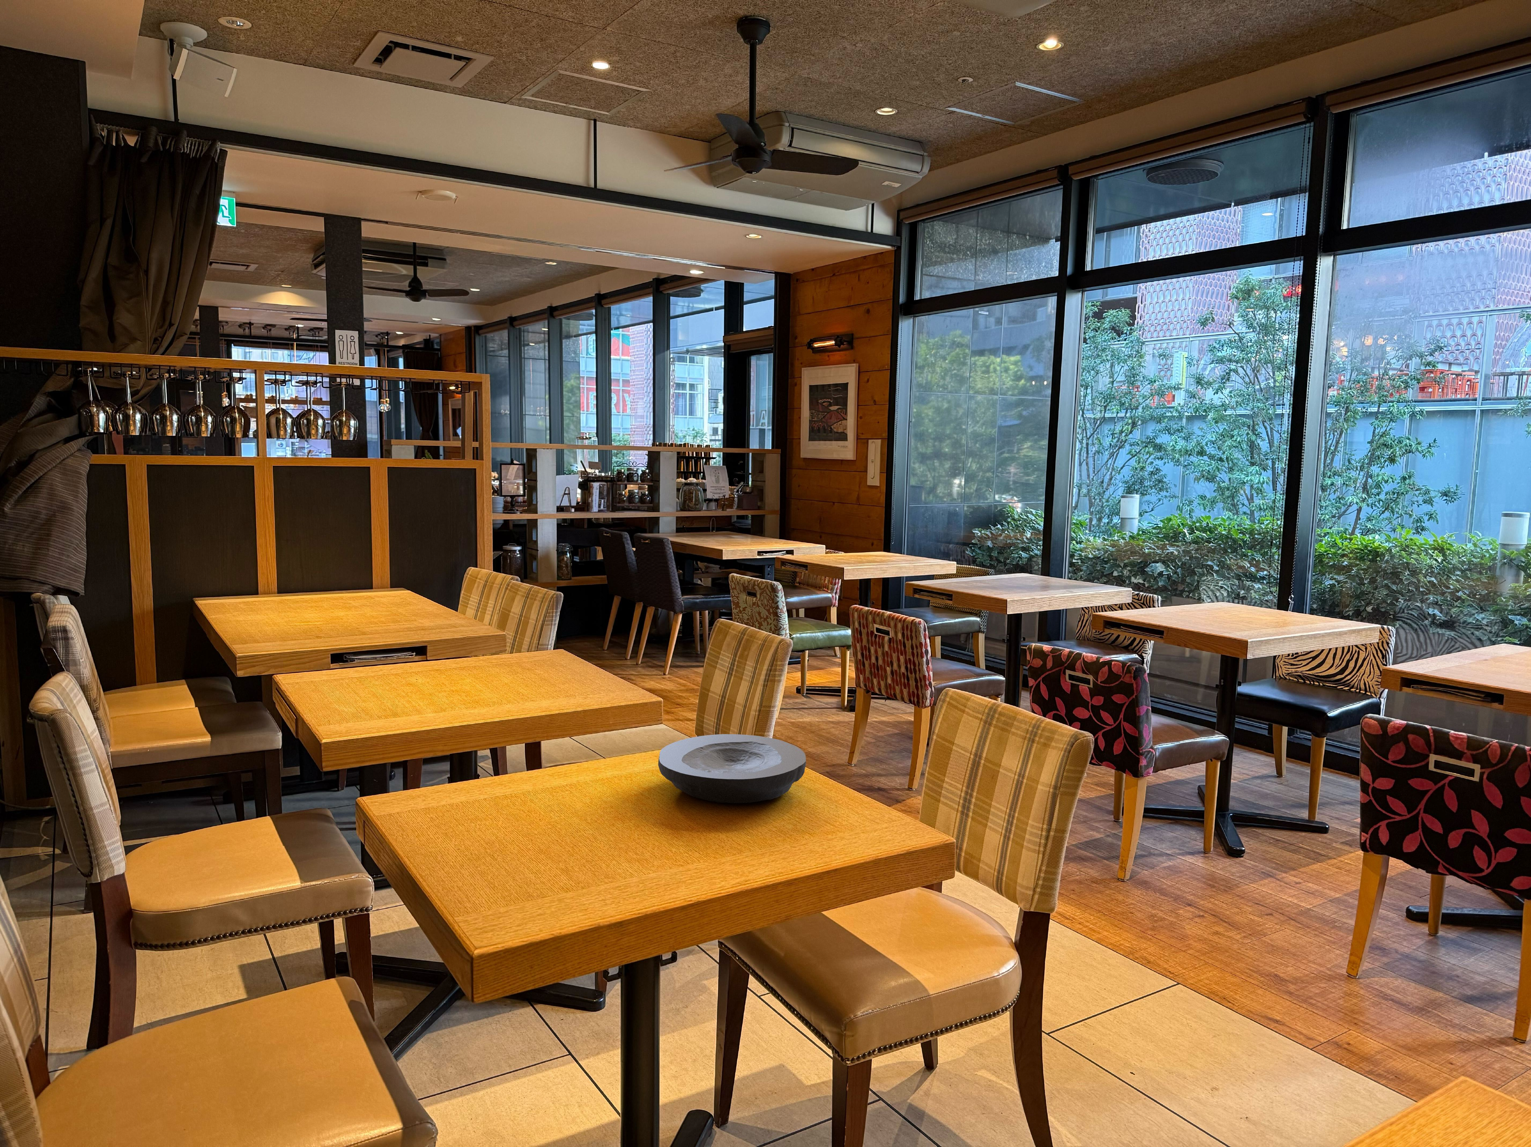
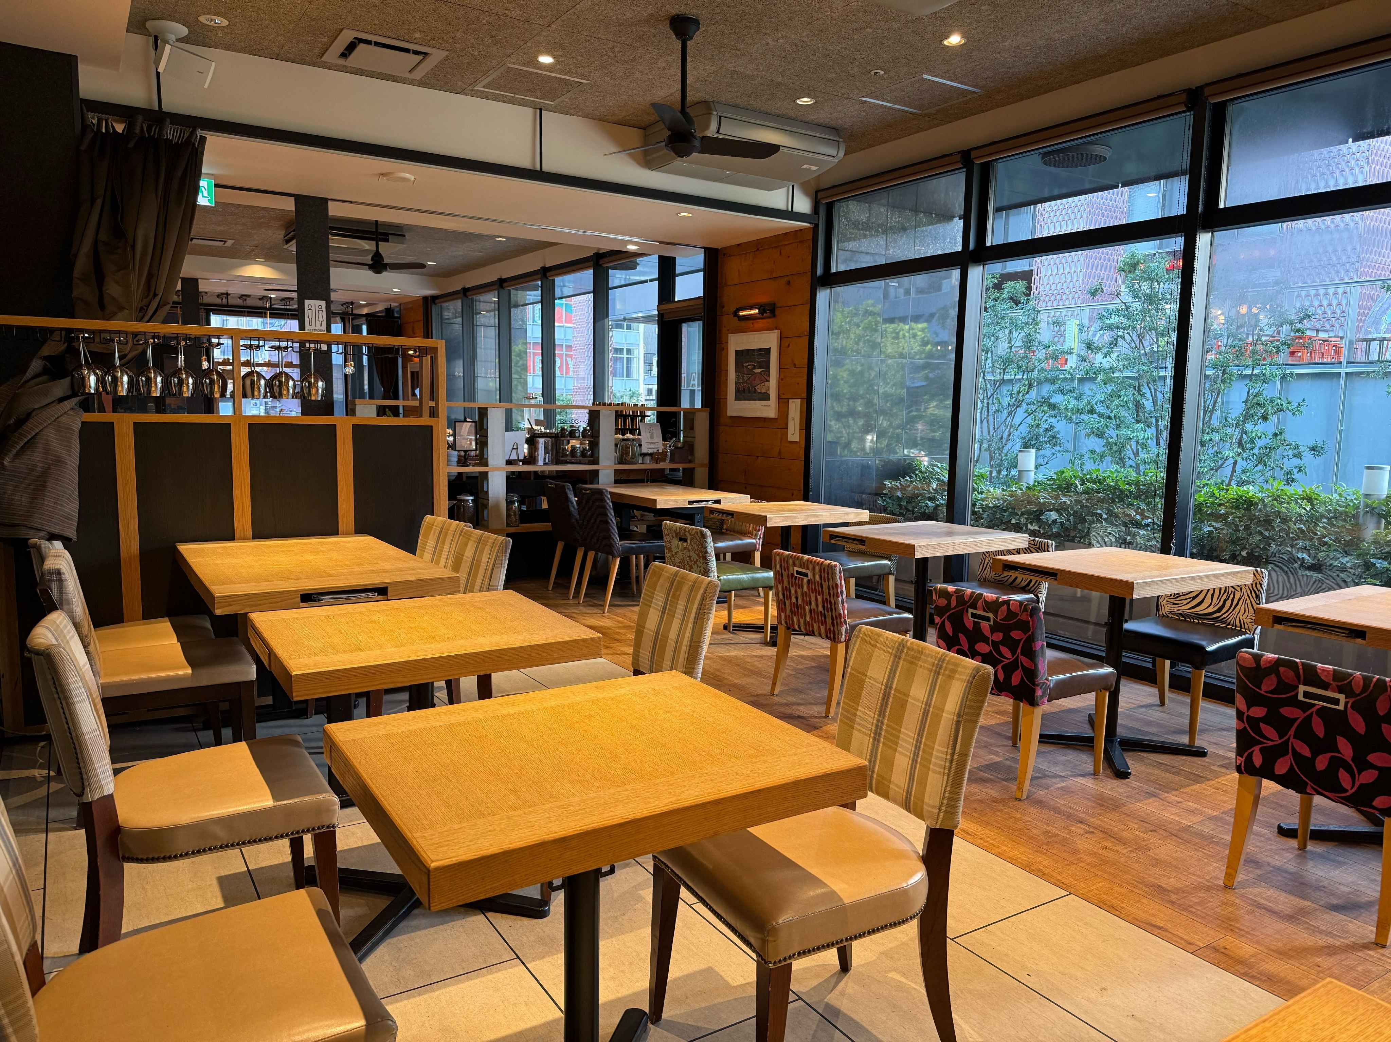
- plate (732, 771)
